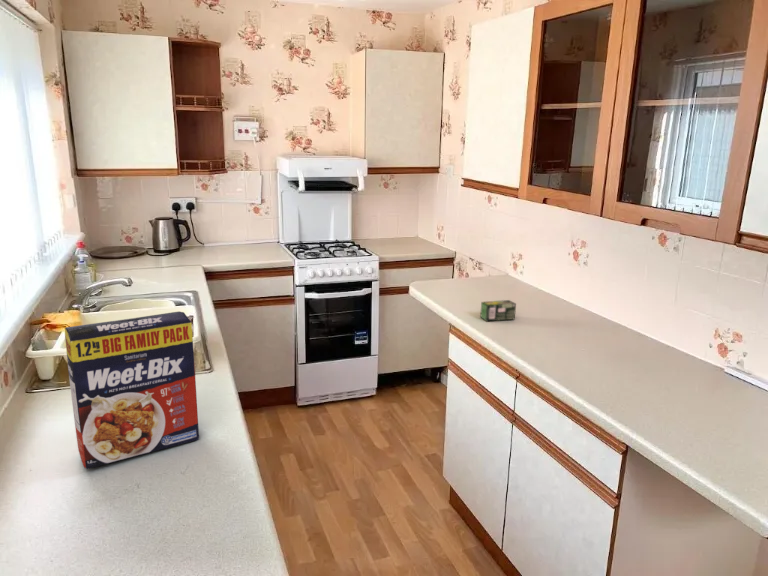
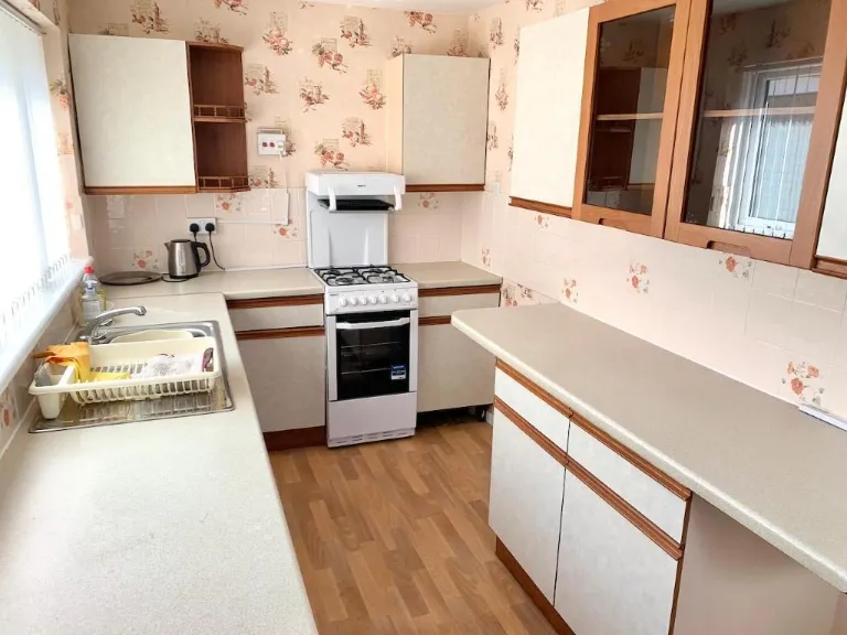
- tea box (498, 310)
- cereal box (135, 384)
